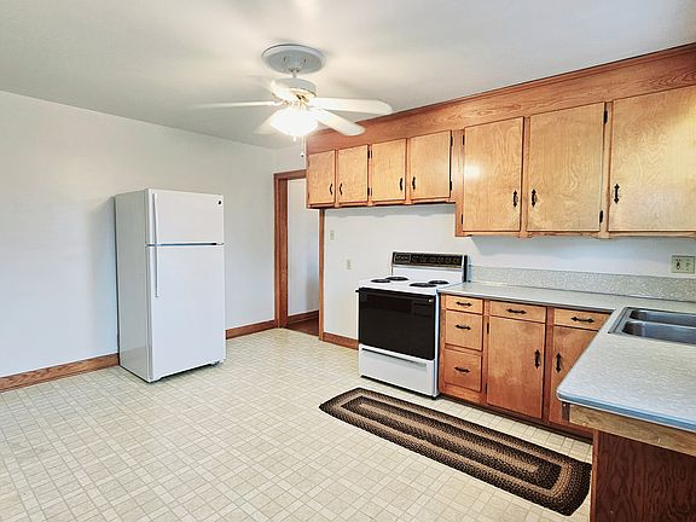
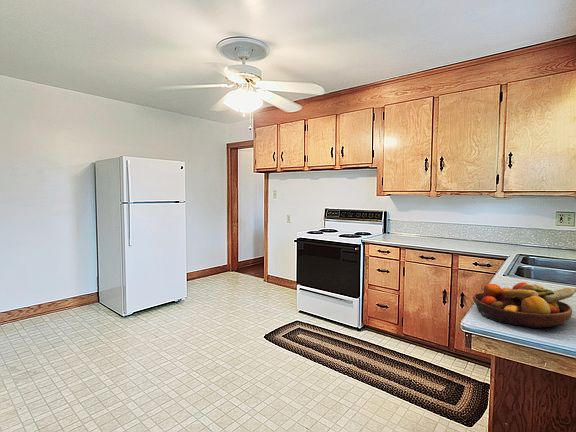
+ fruit bowl (520, 298)
